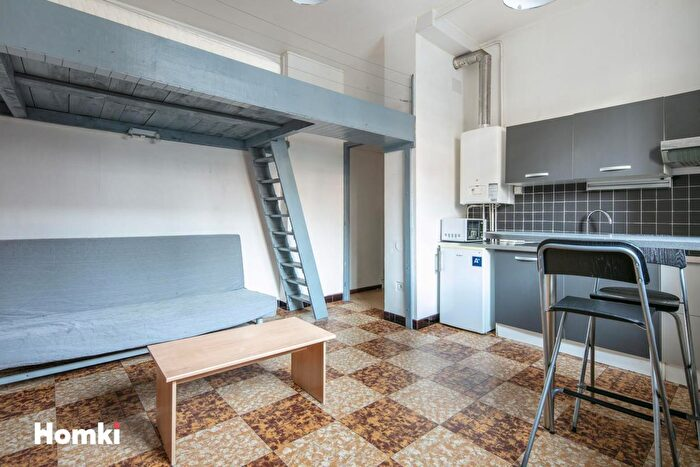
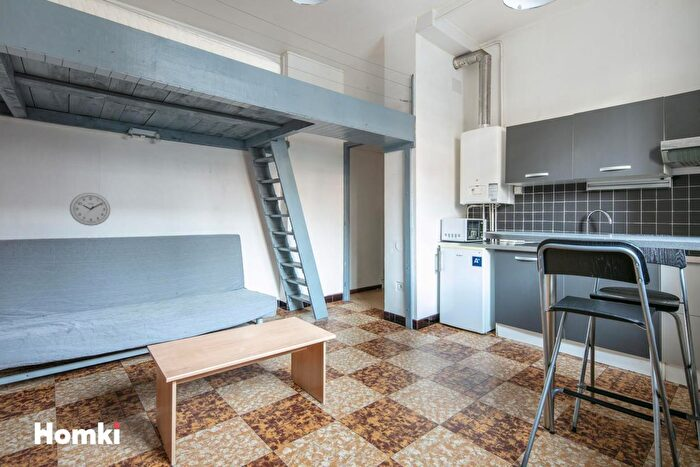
+ wall clock (90, 209)
